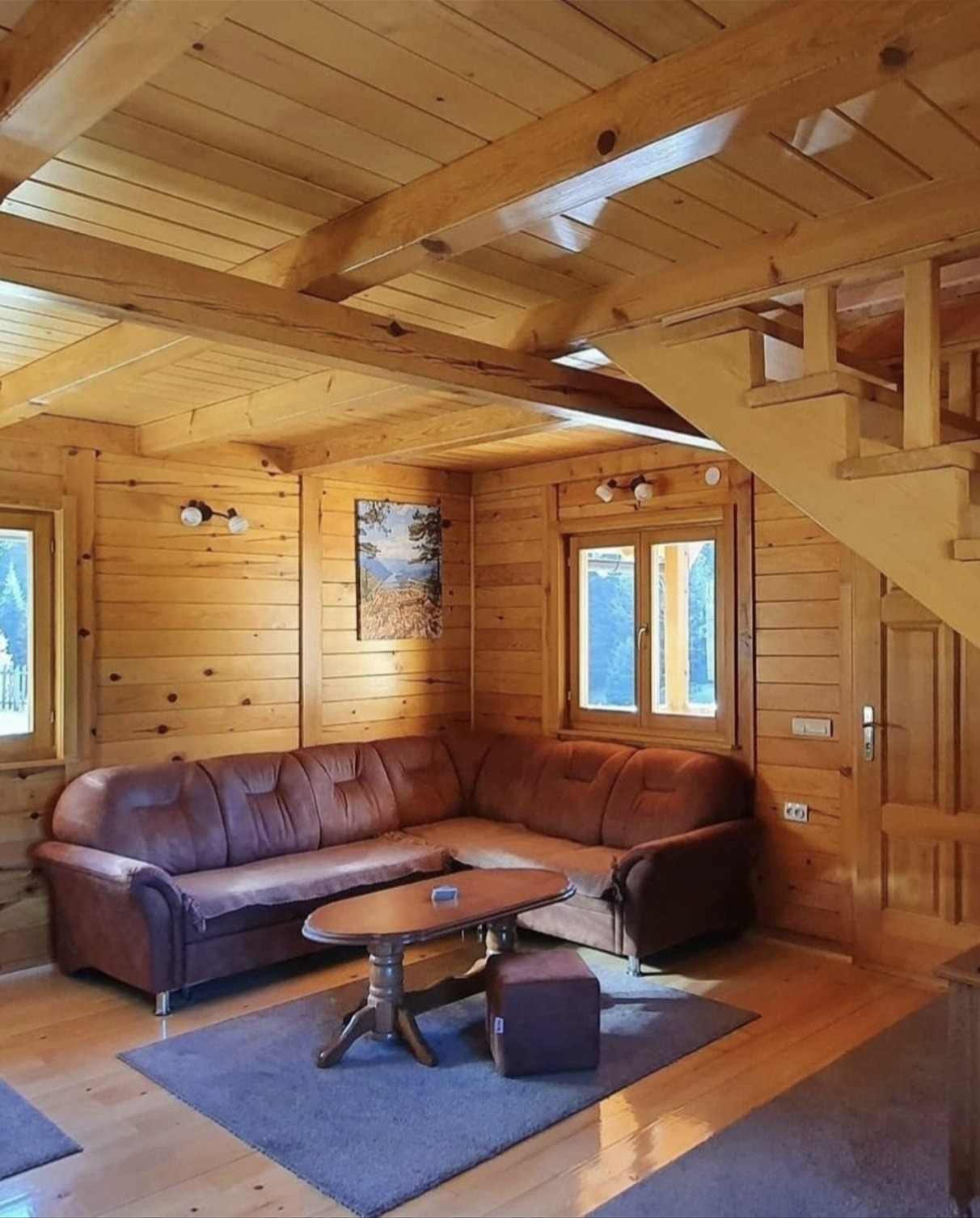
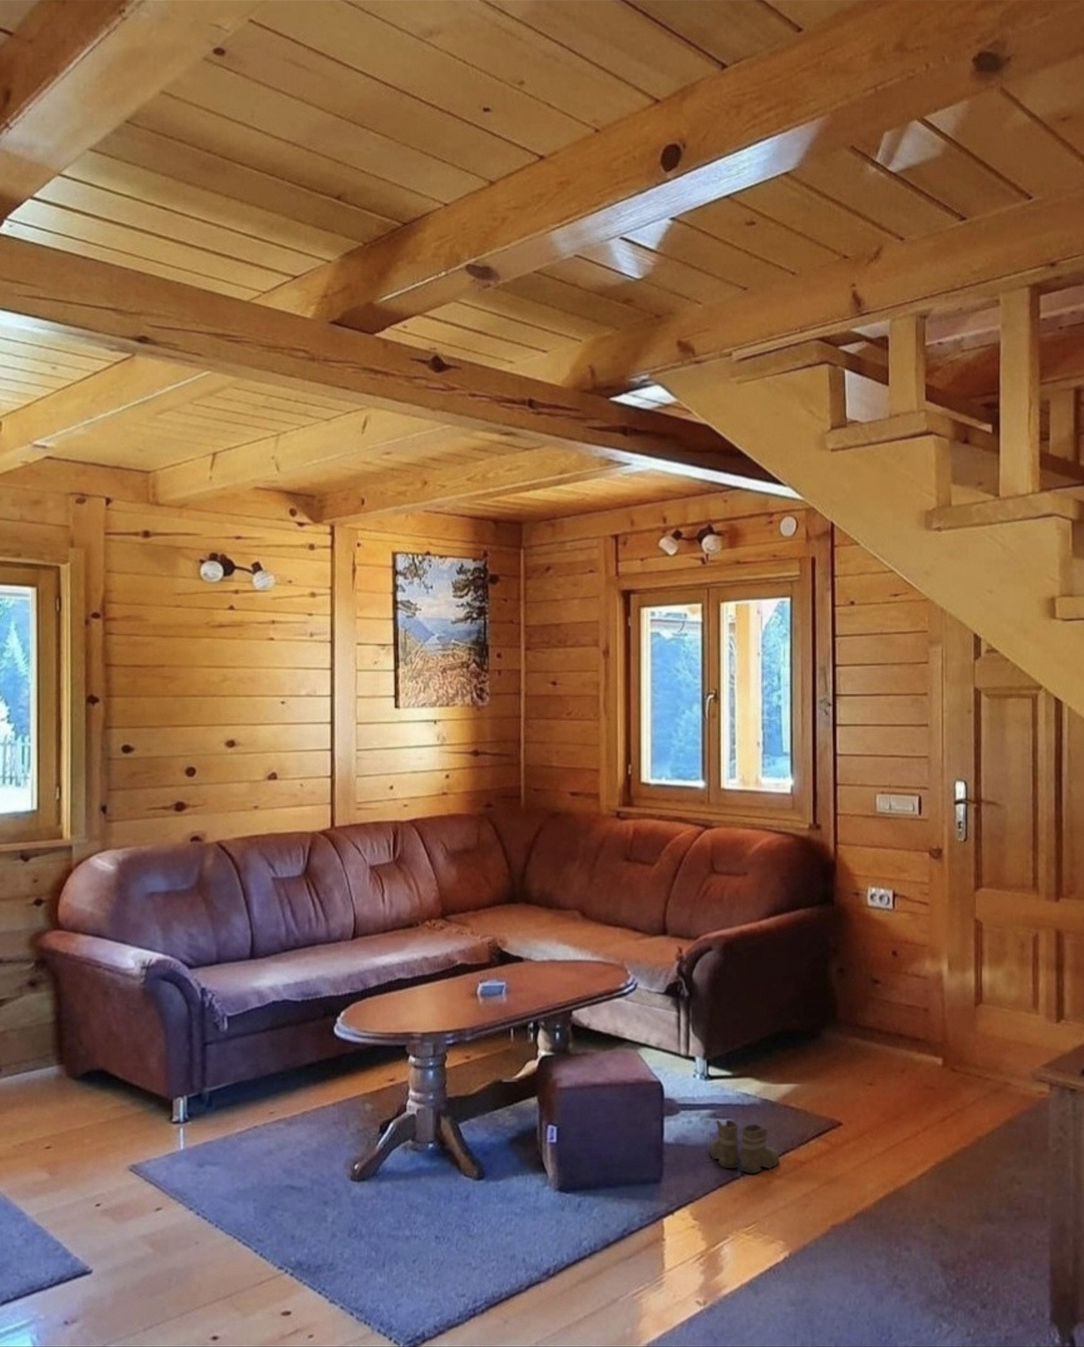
+ boots (744, 1141)
